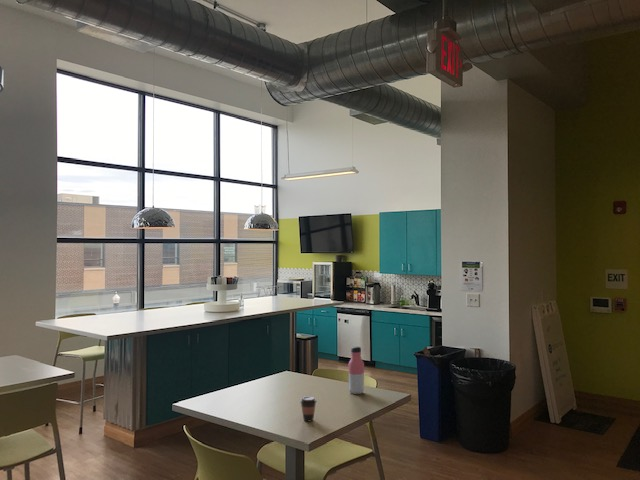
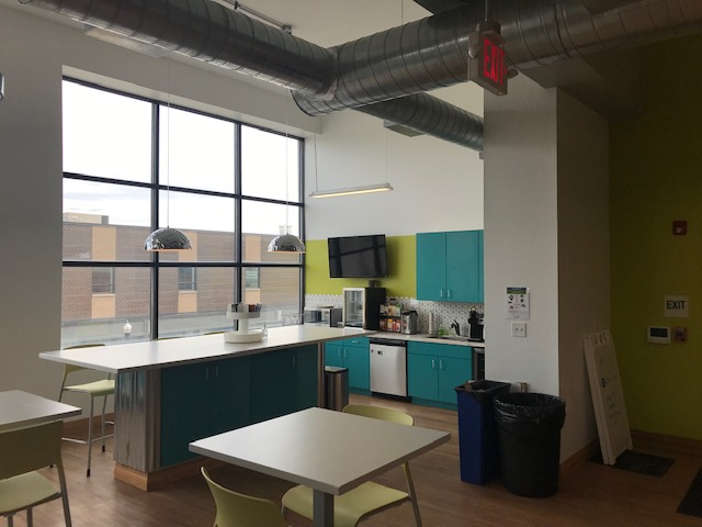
- water bottle (356, 369)
- coffee cup (308, 409)
